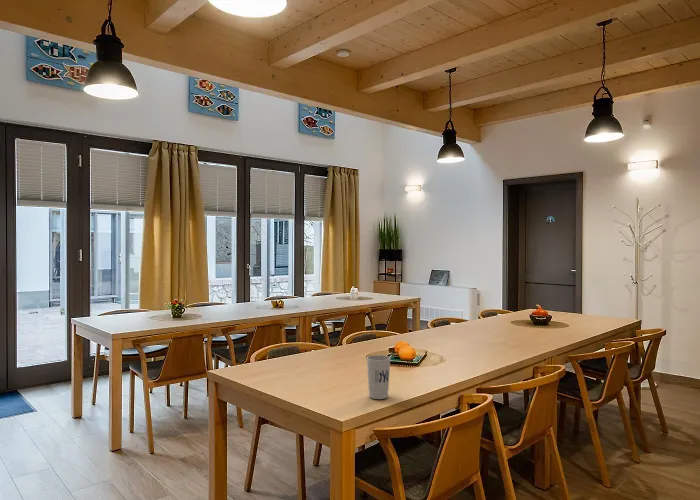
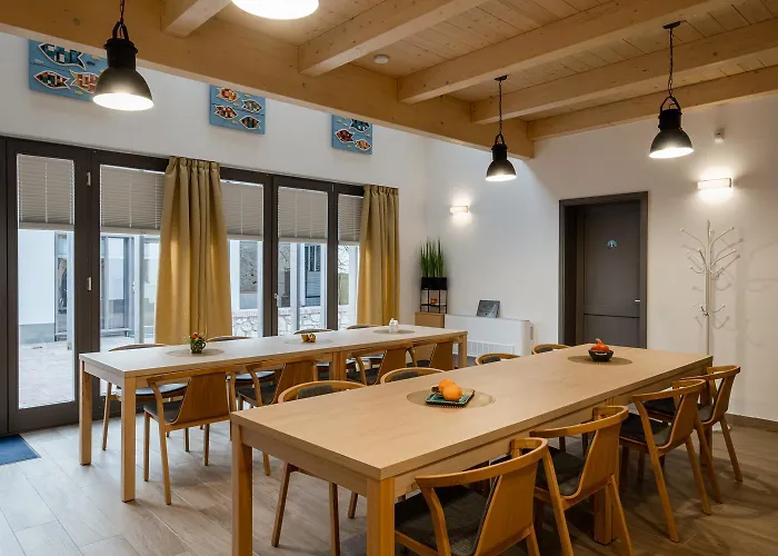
- cup (378, 377)
